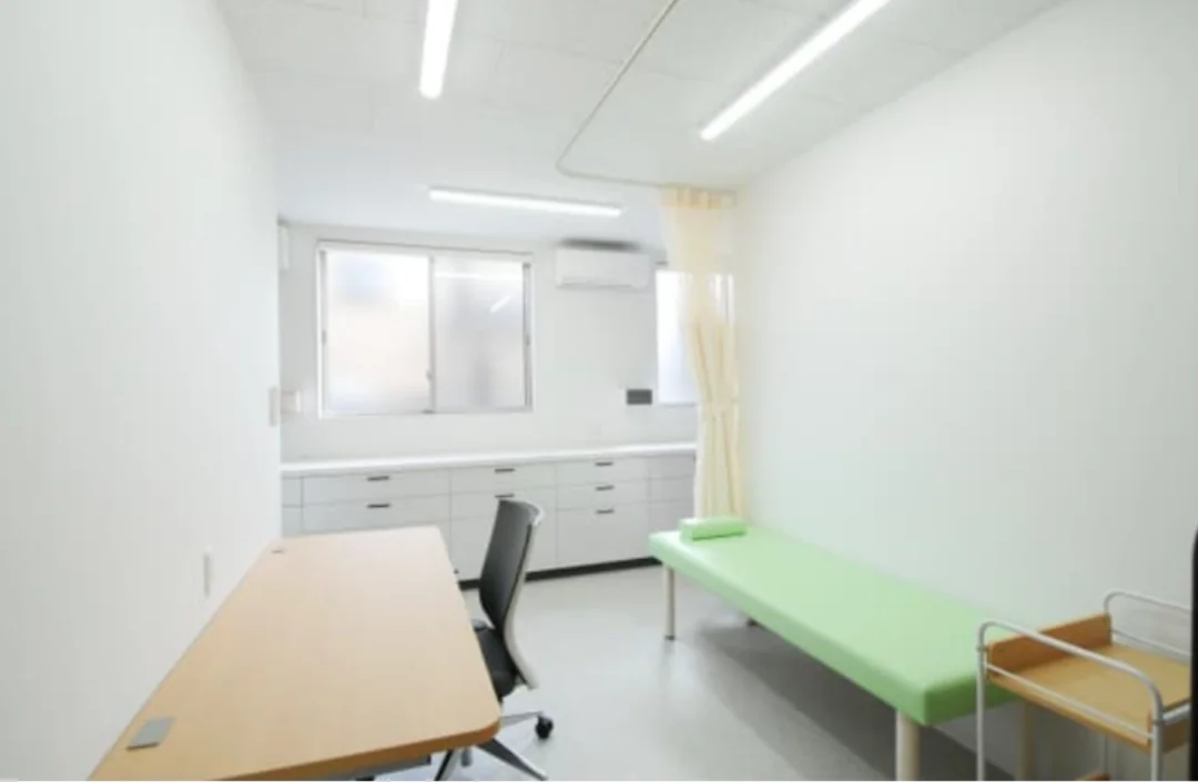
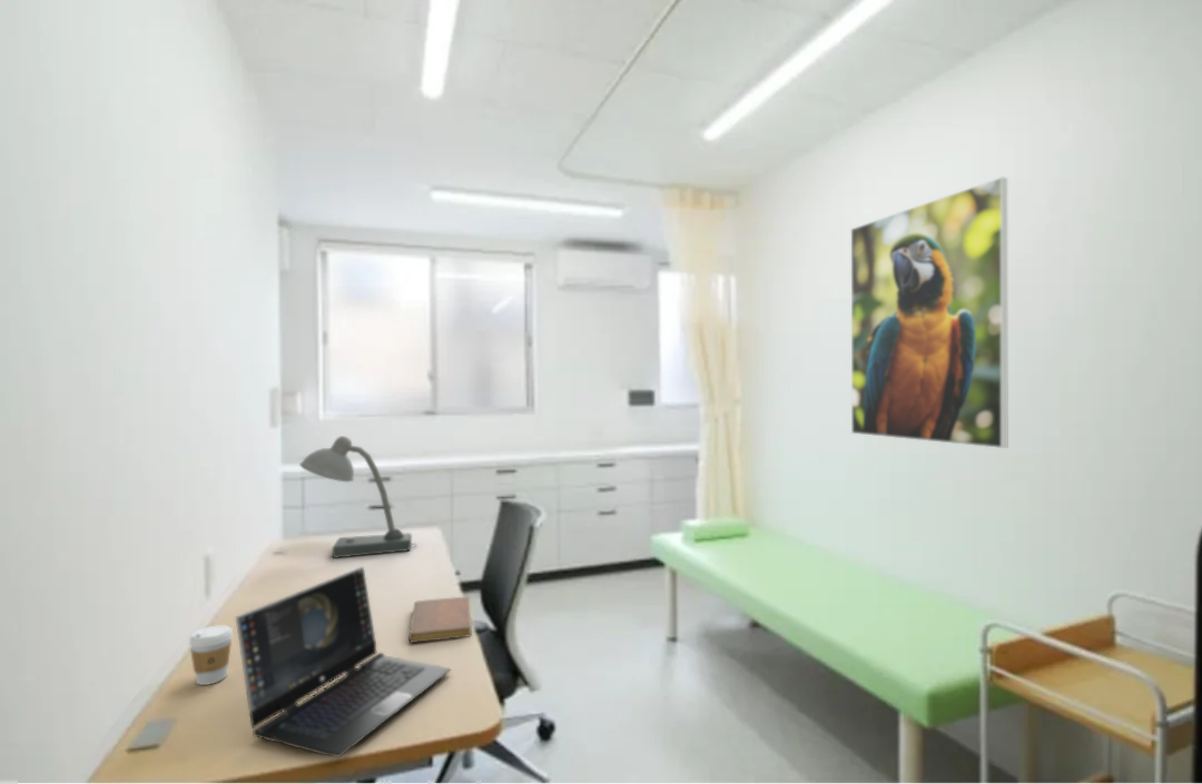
+ laptop (352, 648)
+ coffee cup (211, 654)
+ desk lamp (353, 479)
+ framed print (918, 322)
+ notebook (441, 617)
